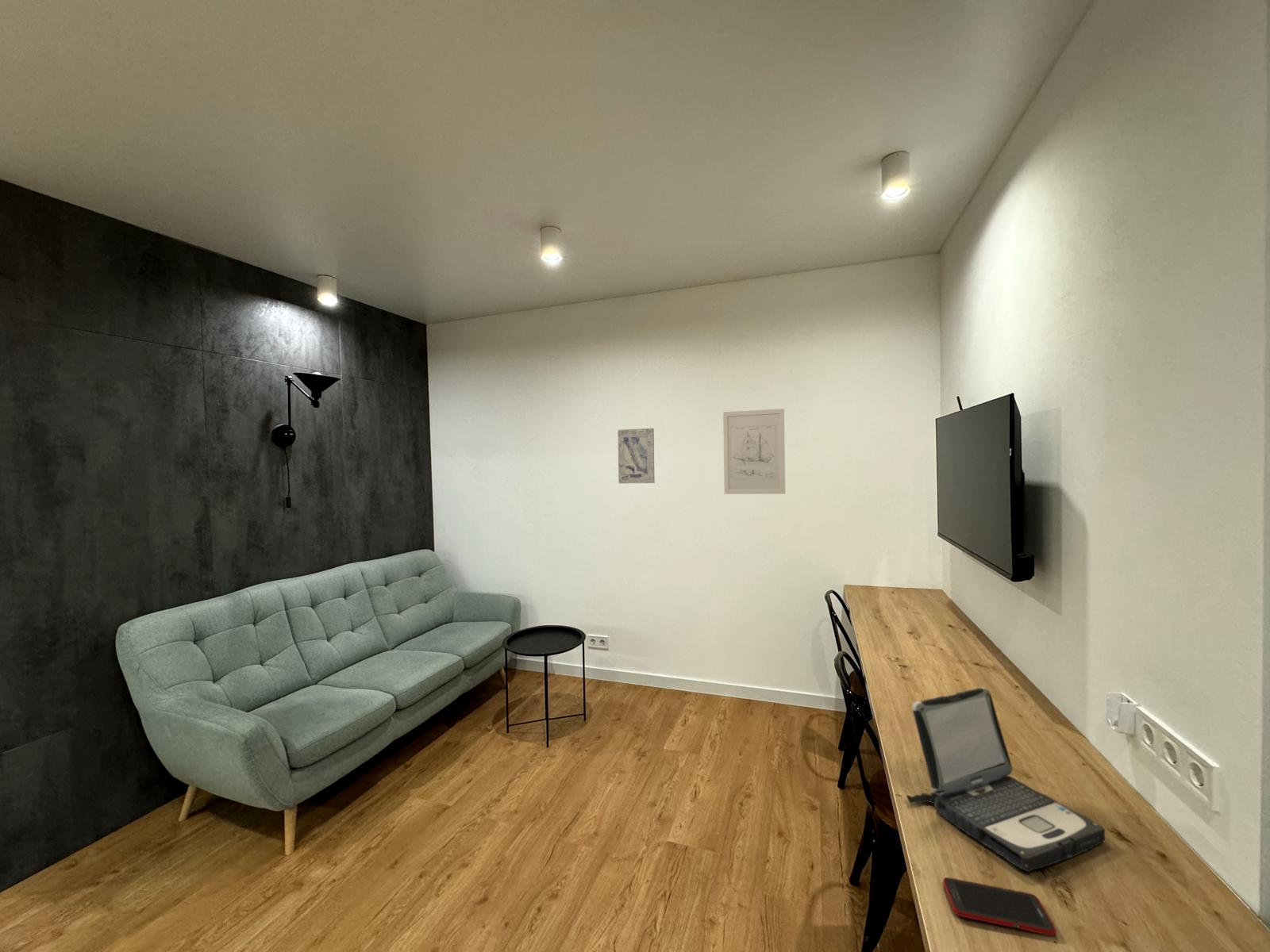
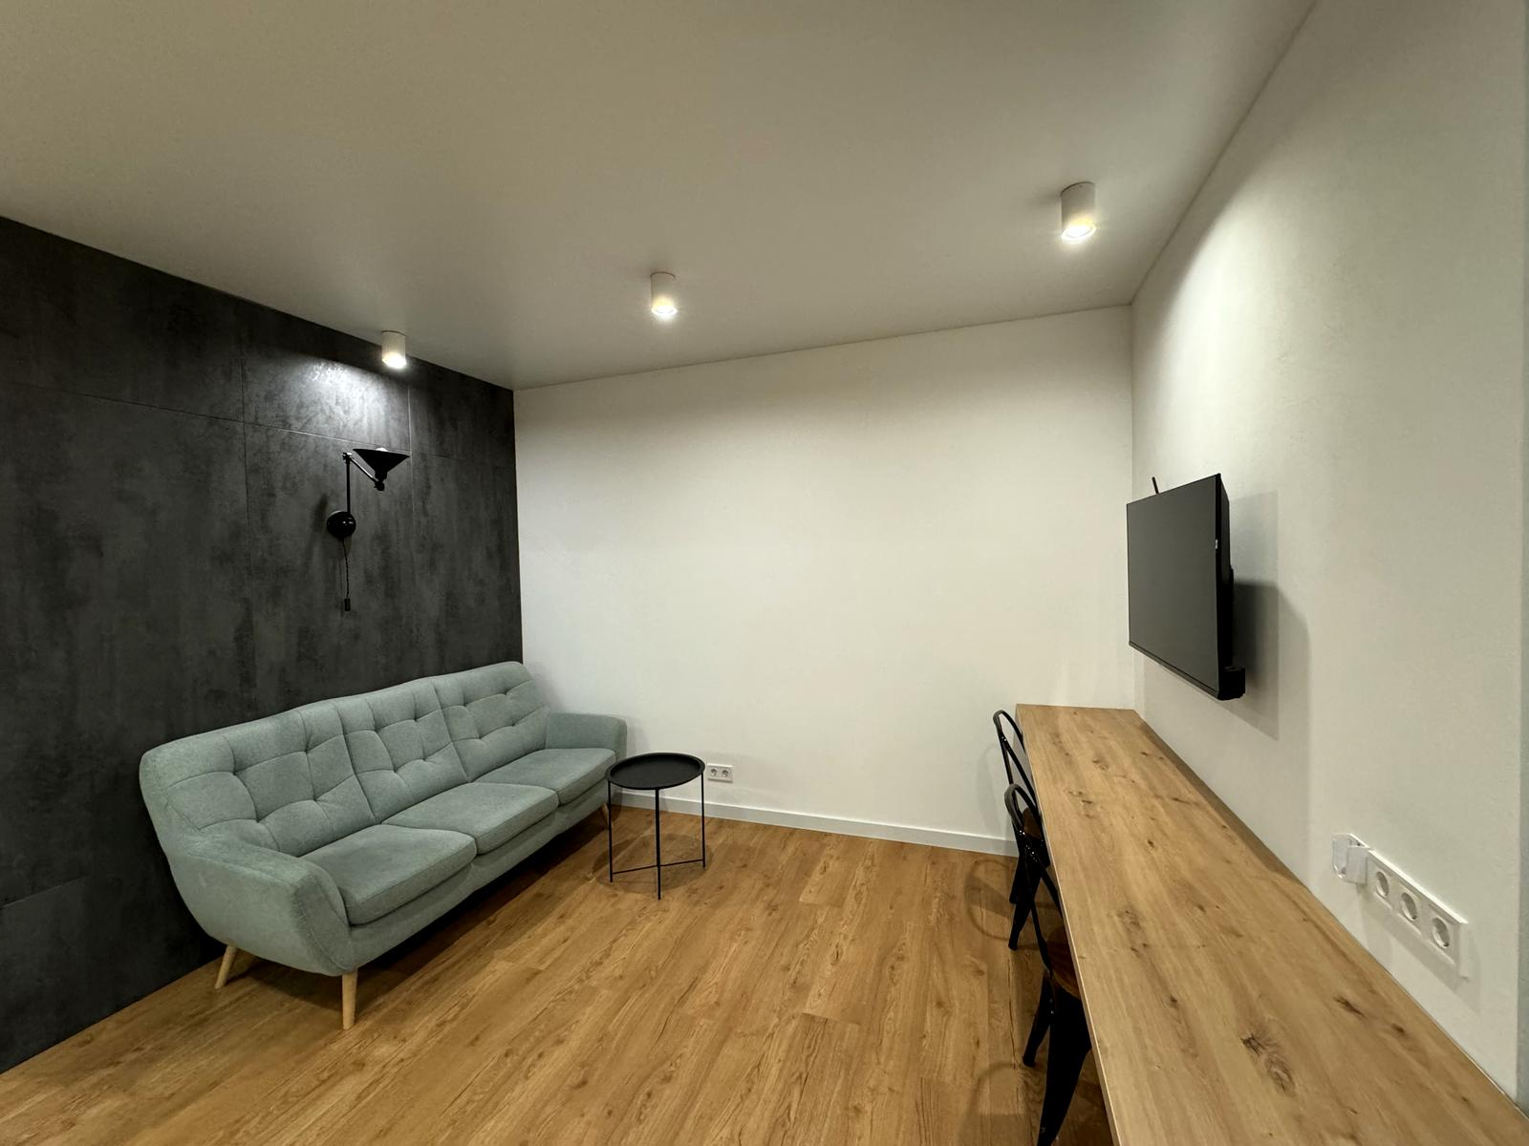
- wall art (636, 456)
- wall art (753, 452)
- laptop (997, 765)
- cell phone (996, 905)
